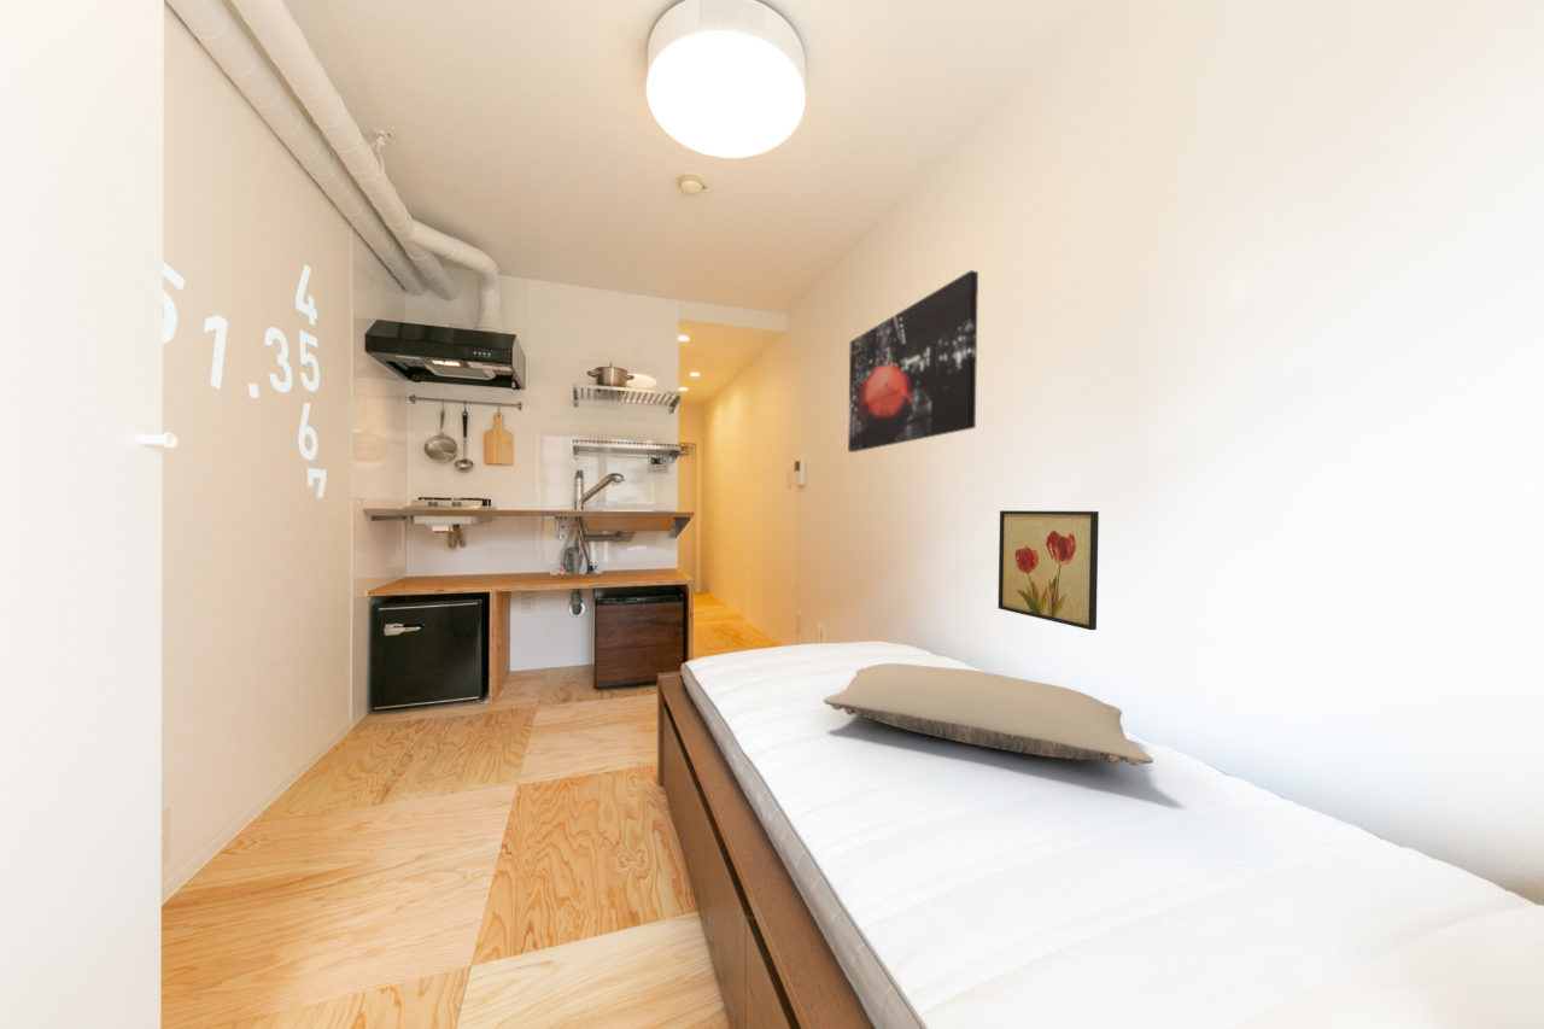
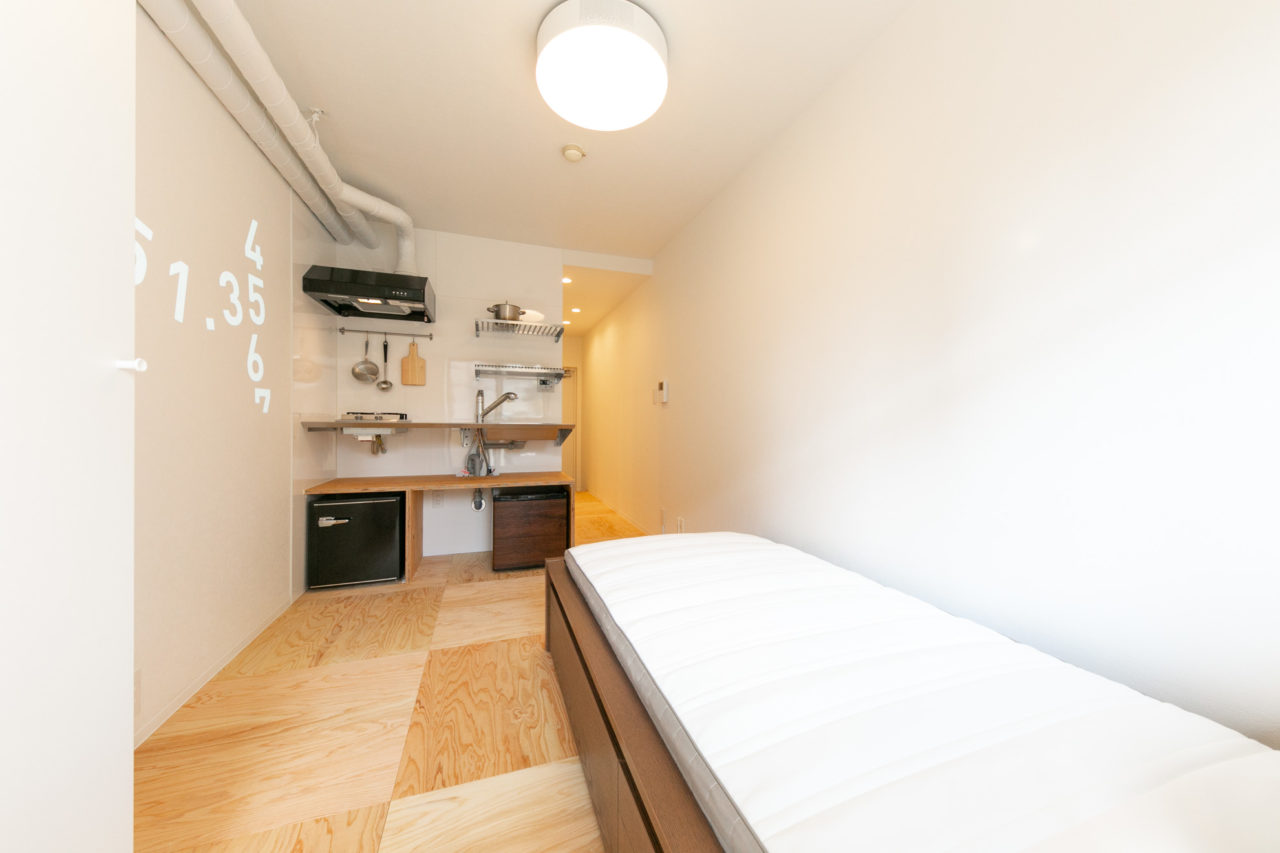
- wall art (1045, 565)
- pillow (971, 703)
- wall art (901, 376)
